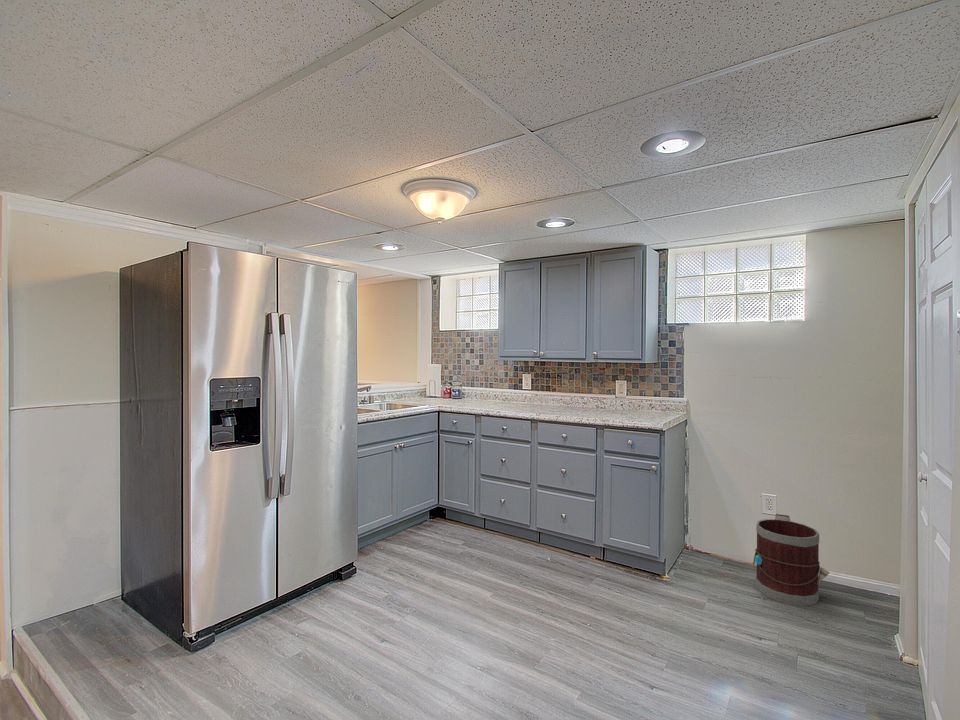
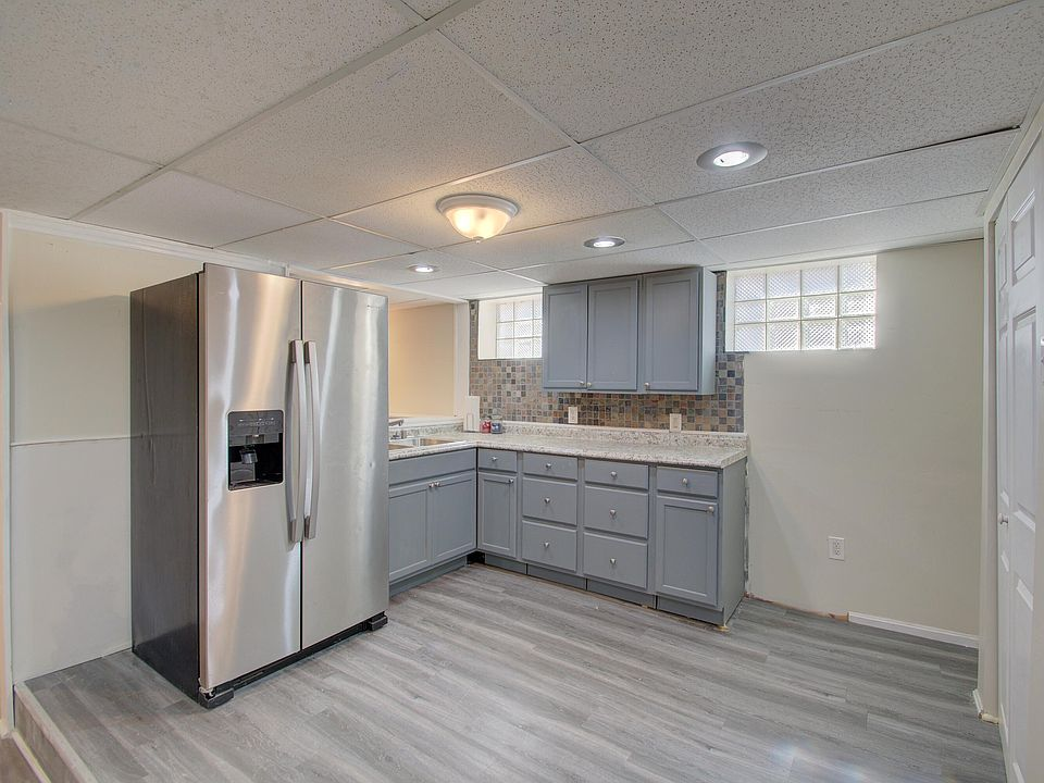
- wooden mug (790, 555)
